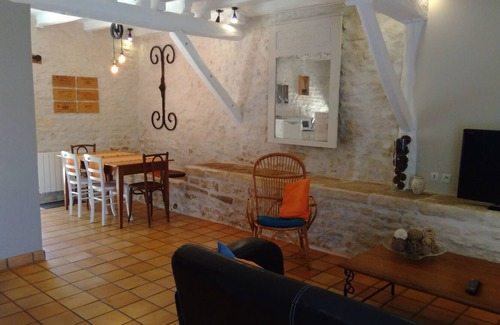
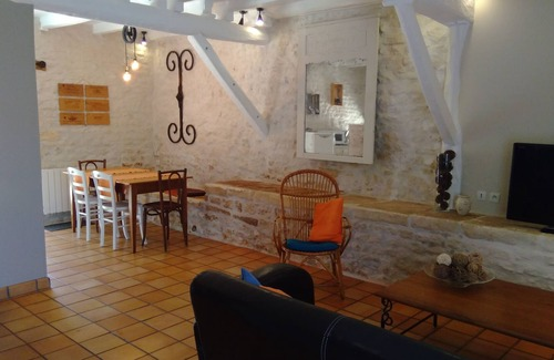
- remote control (472, 286)
